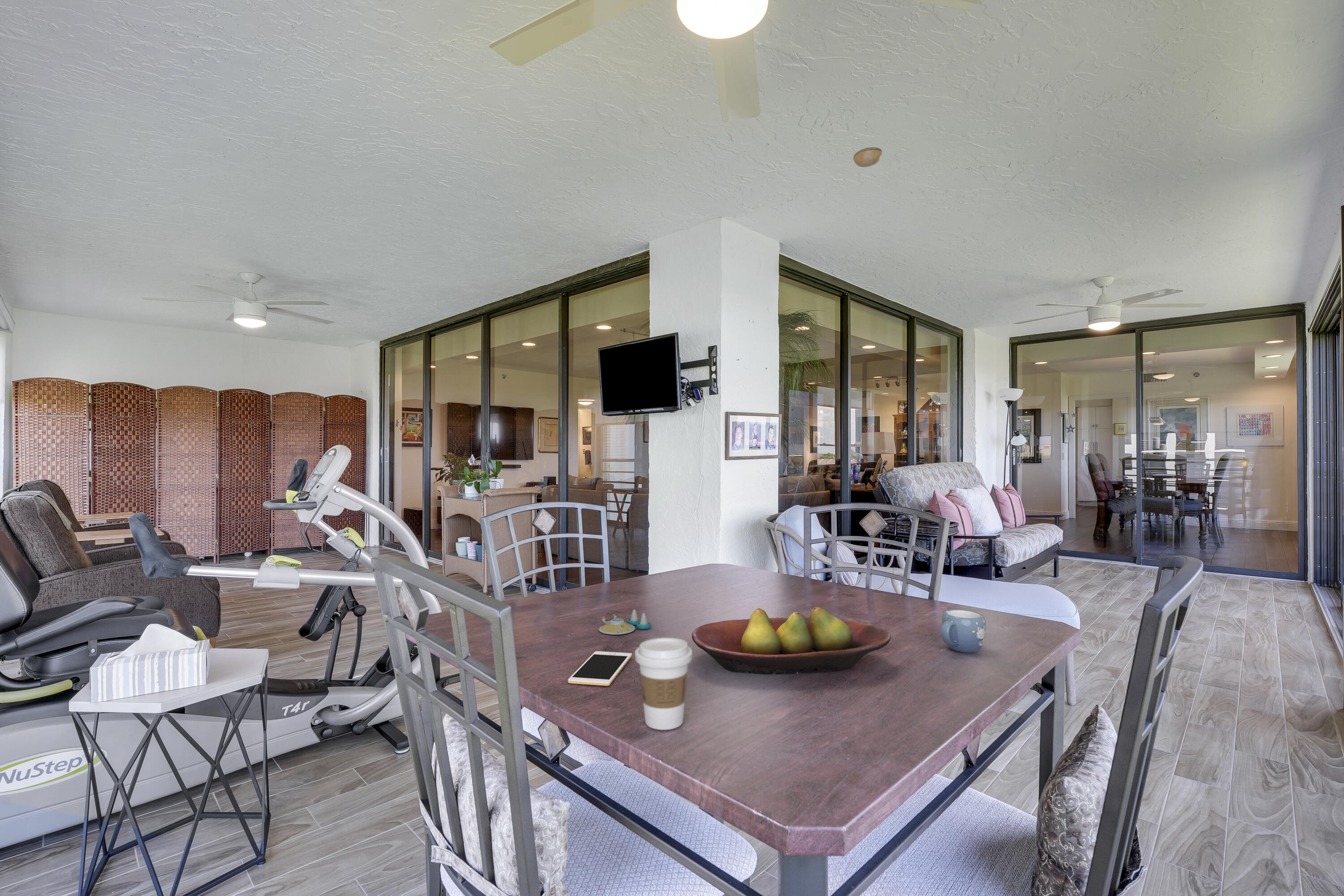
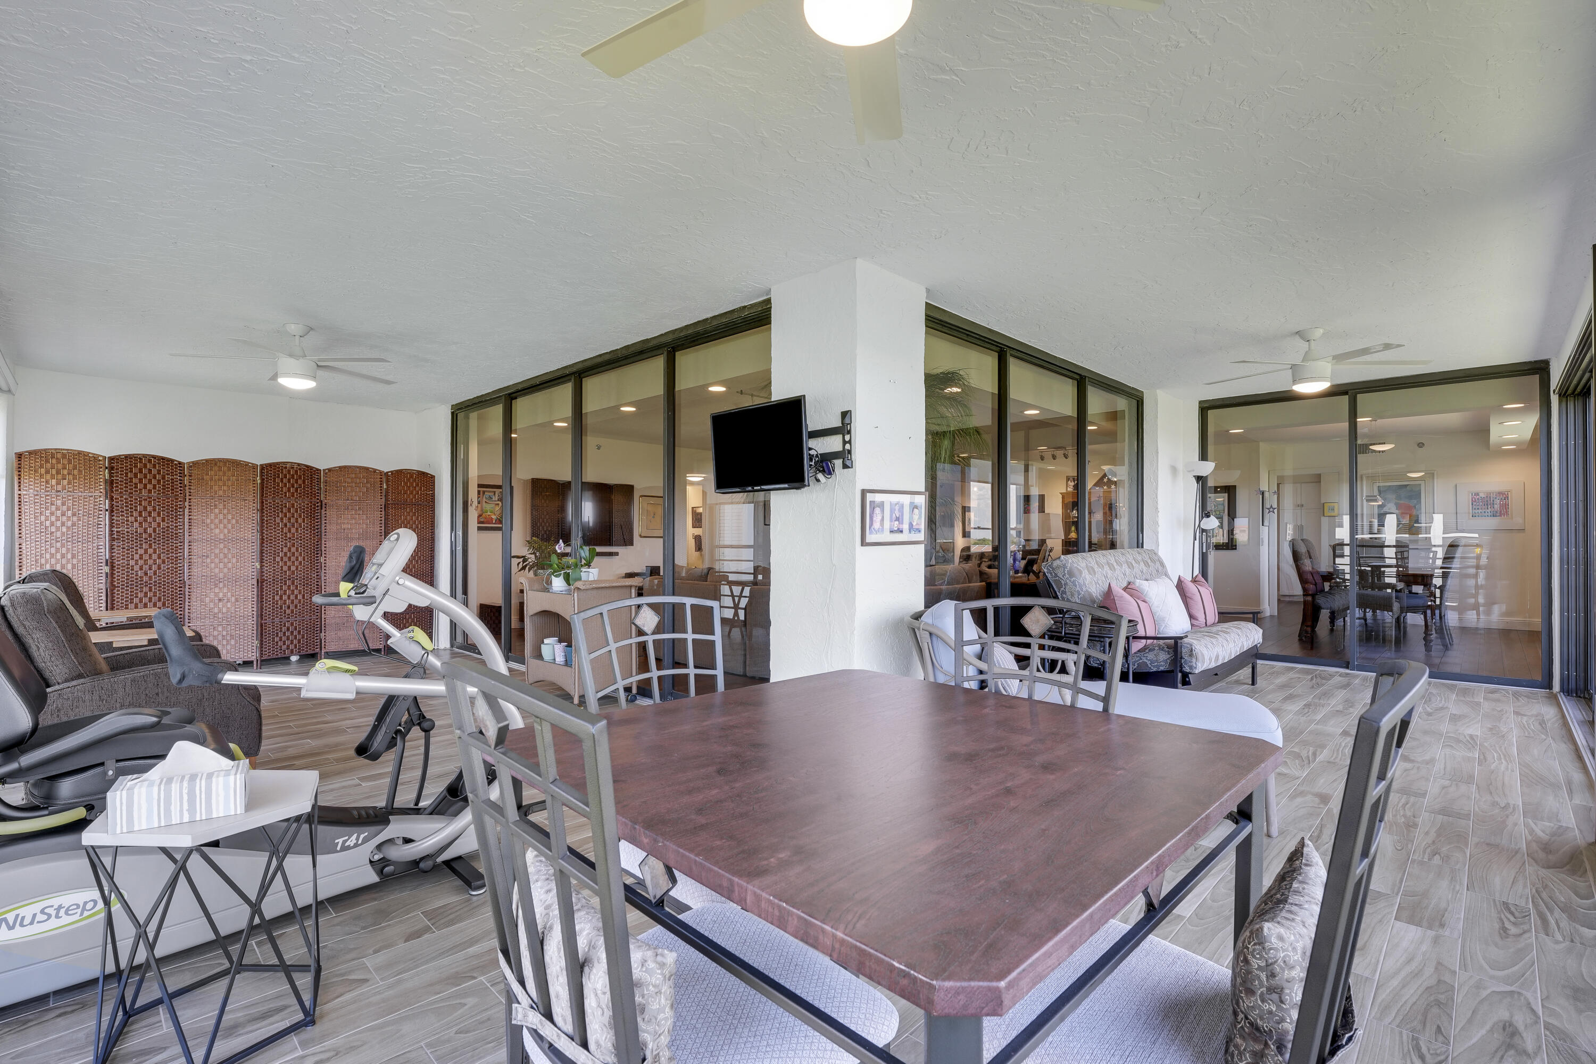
- coffee cup (663, 682)
- fruit bowl (789, 636)
- cell phone (602, 667)
- salt and pepper shaker set (623, 620)
- mug (959, 633)
- smoke detector (867, 157)
